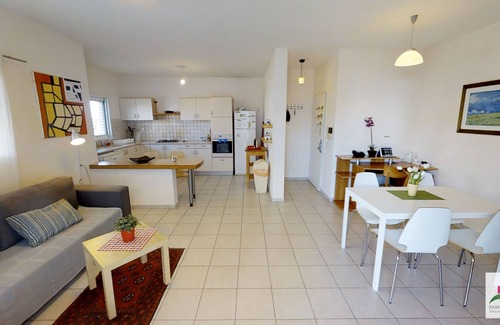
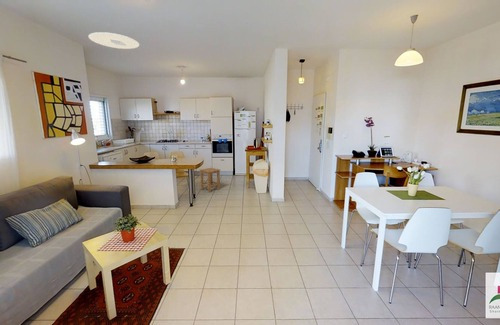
+ ceiling light (114, 39)
+ stool (210, 179)
